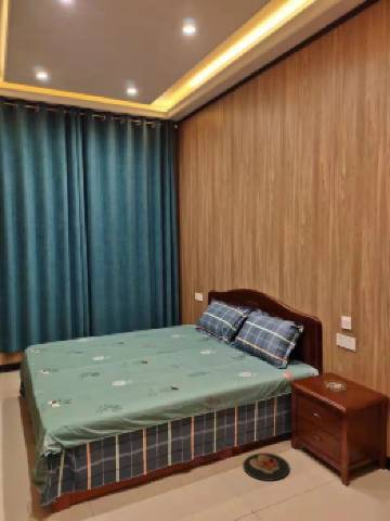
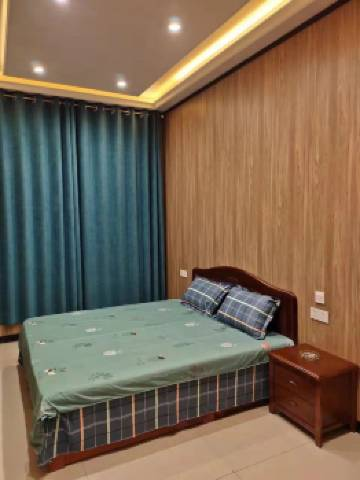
- slippers (265, 462)
